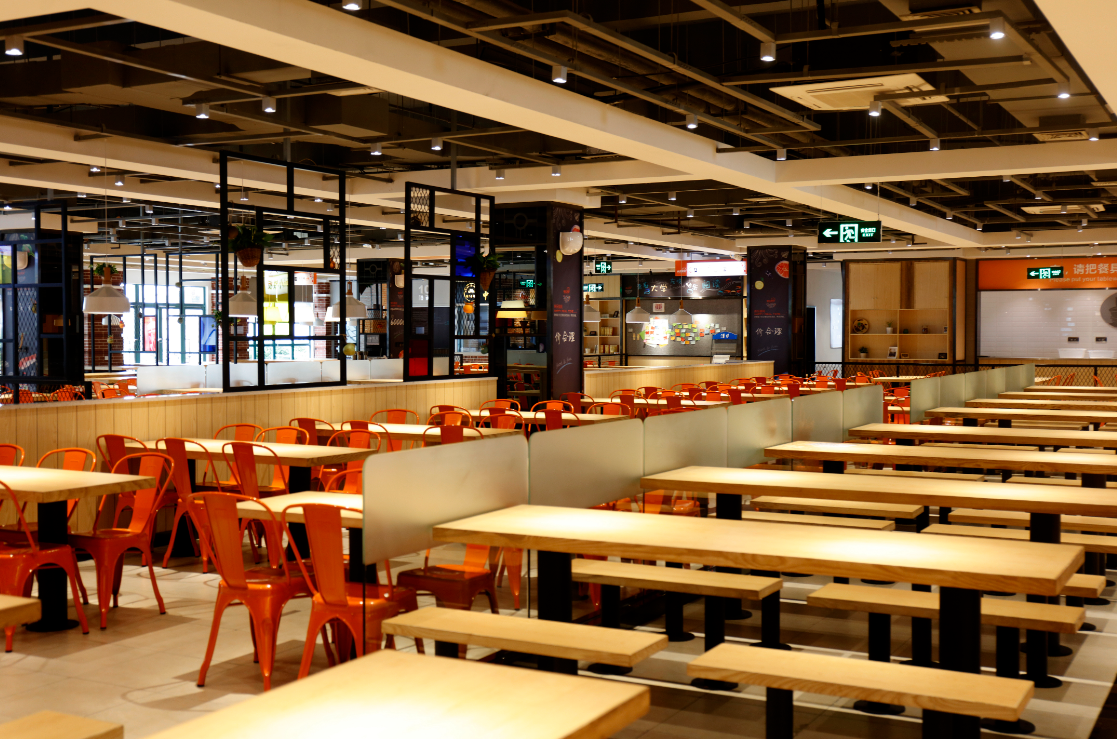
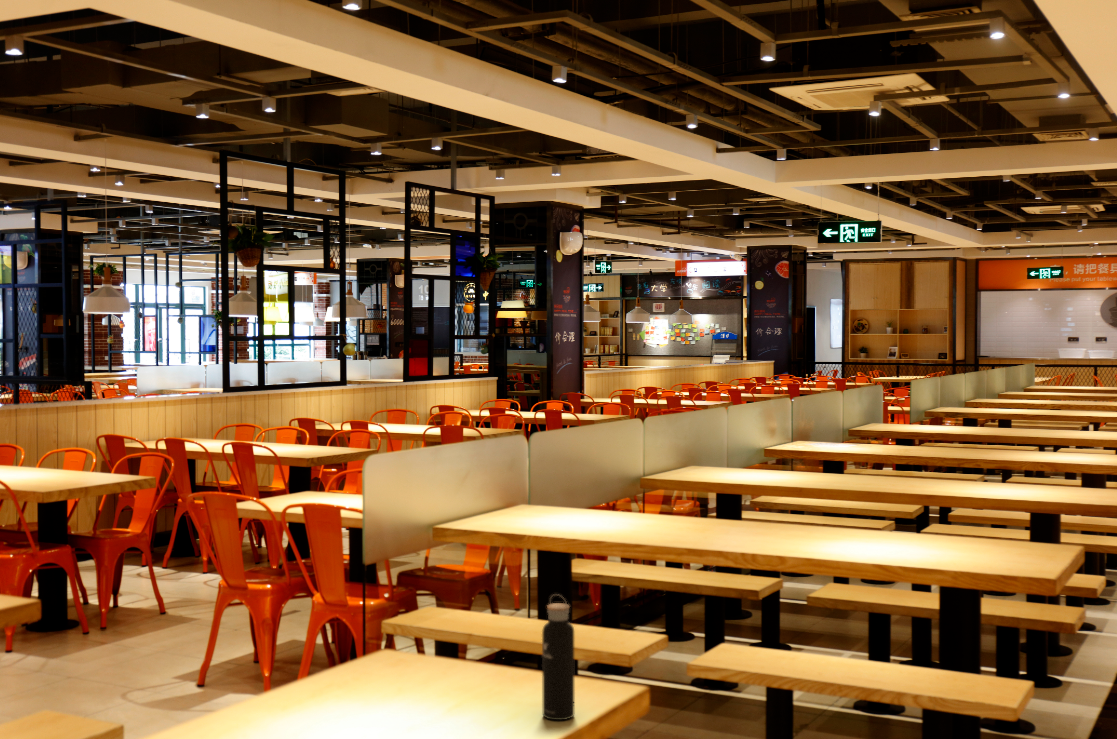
+ water bottle (558, 654)
